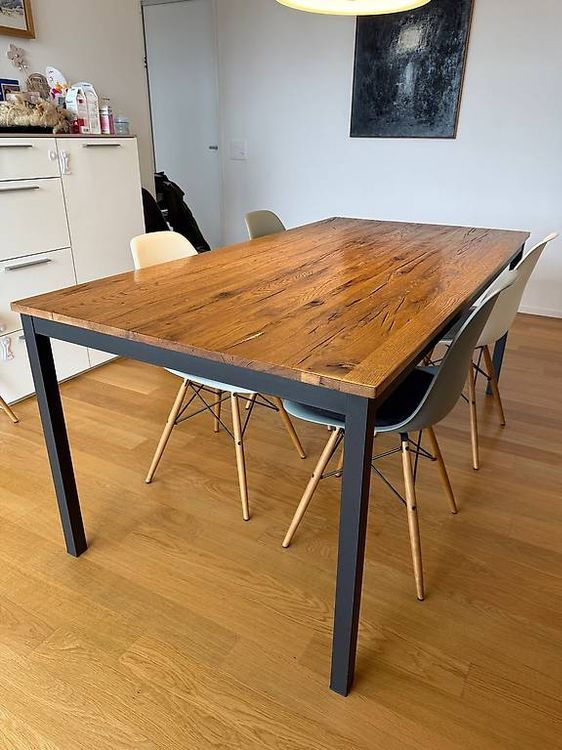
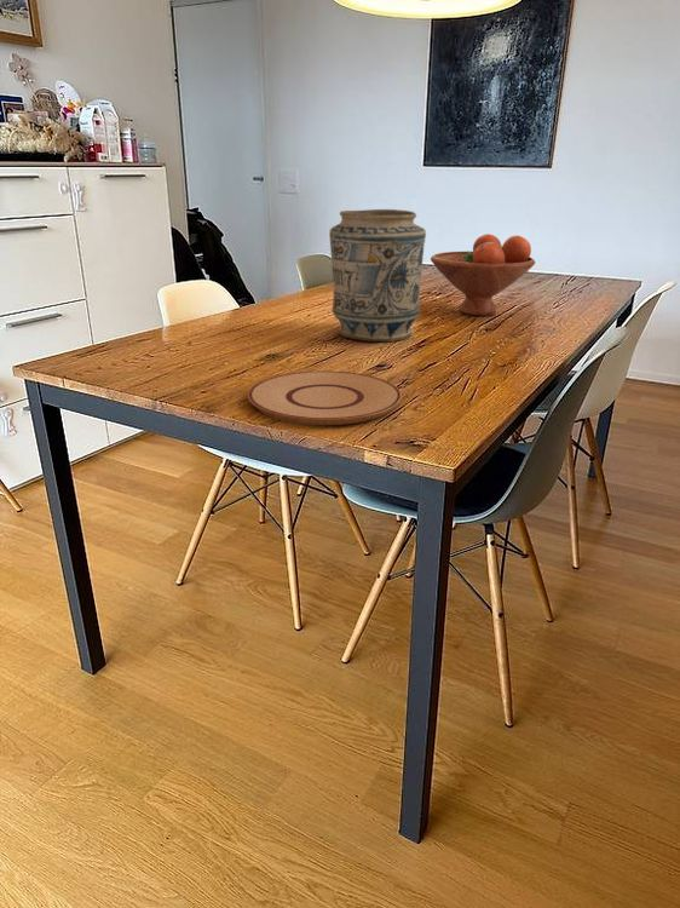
+ fruit bowl (480, 275)
+ plate (324, 396)
+ vase (376, 275)
